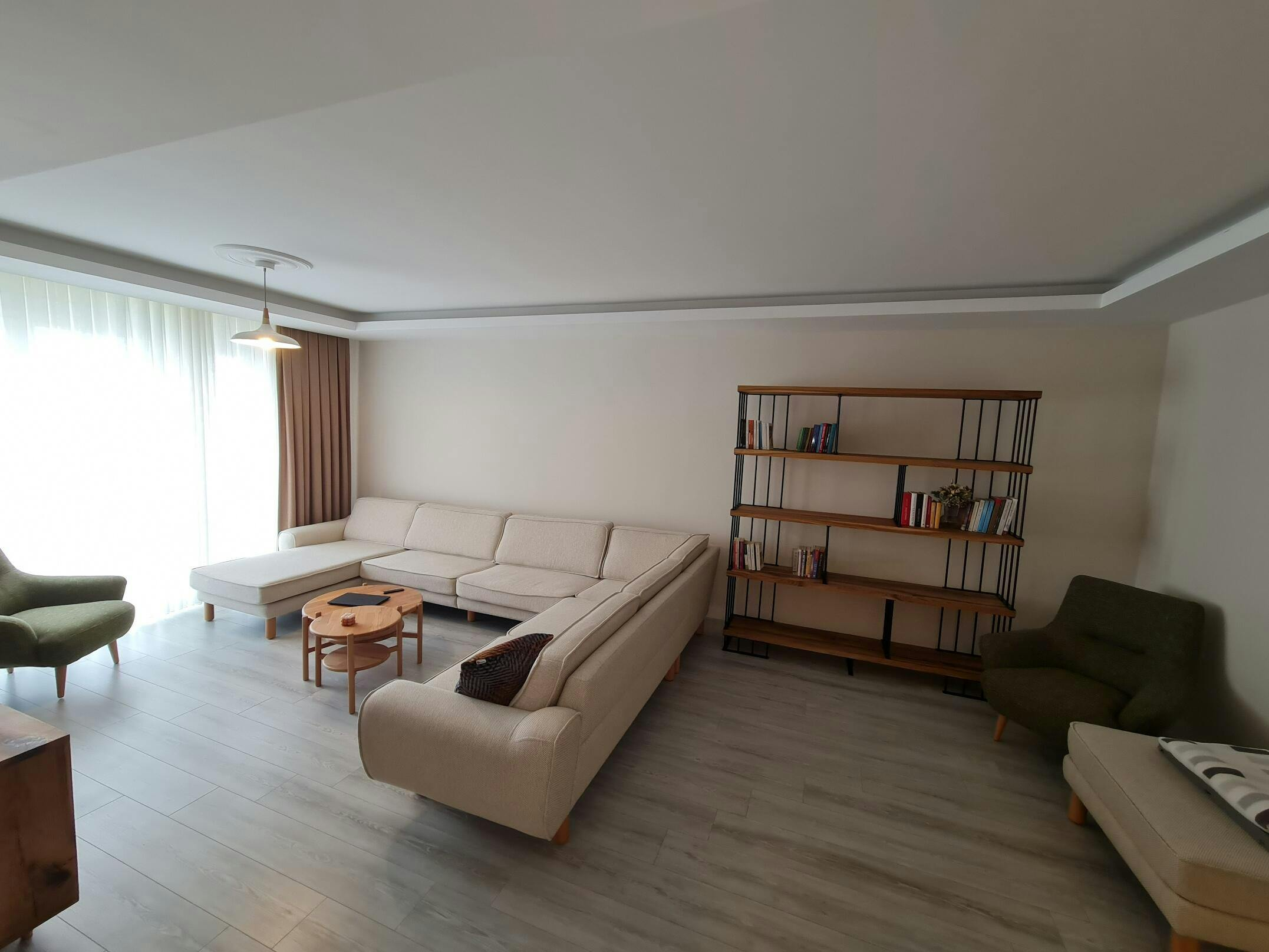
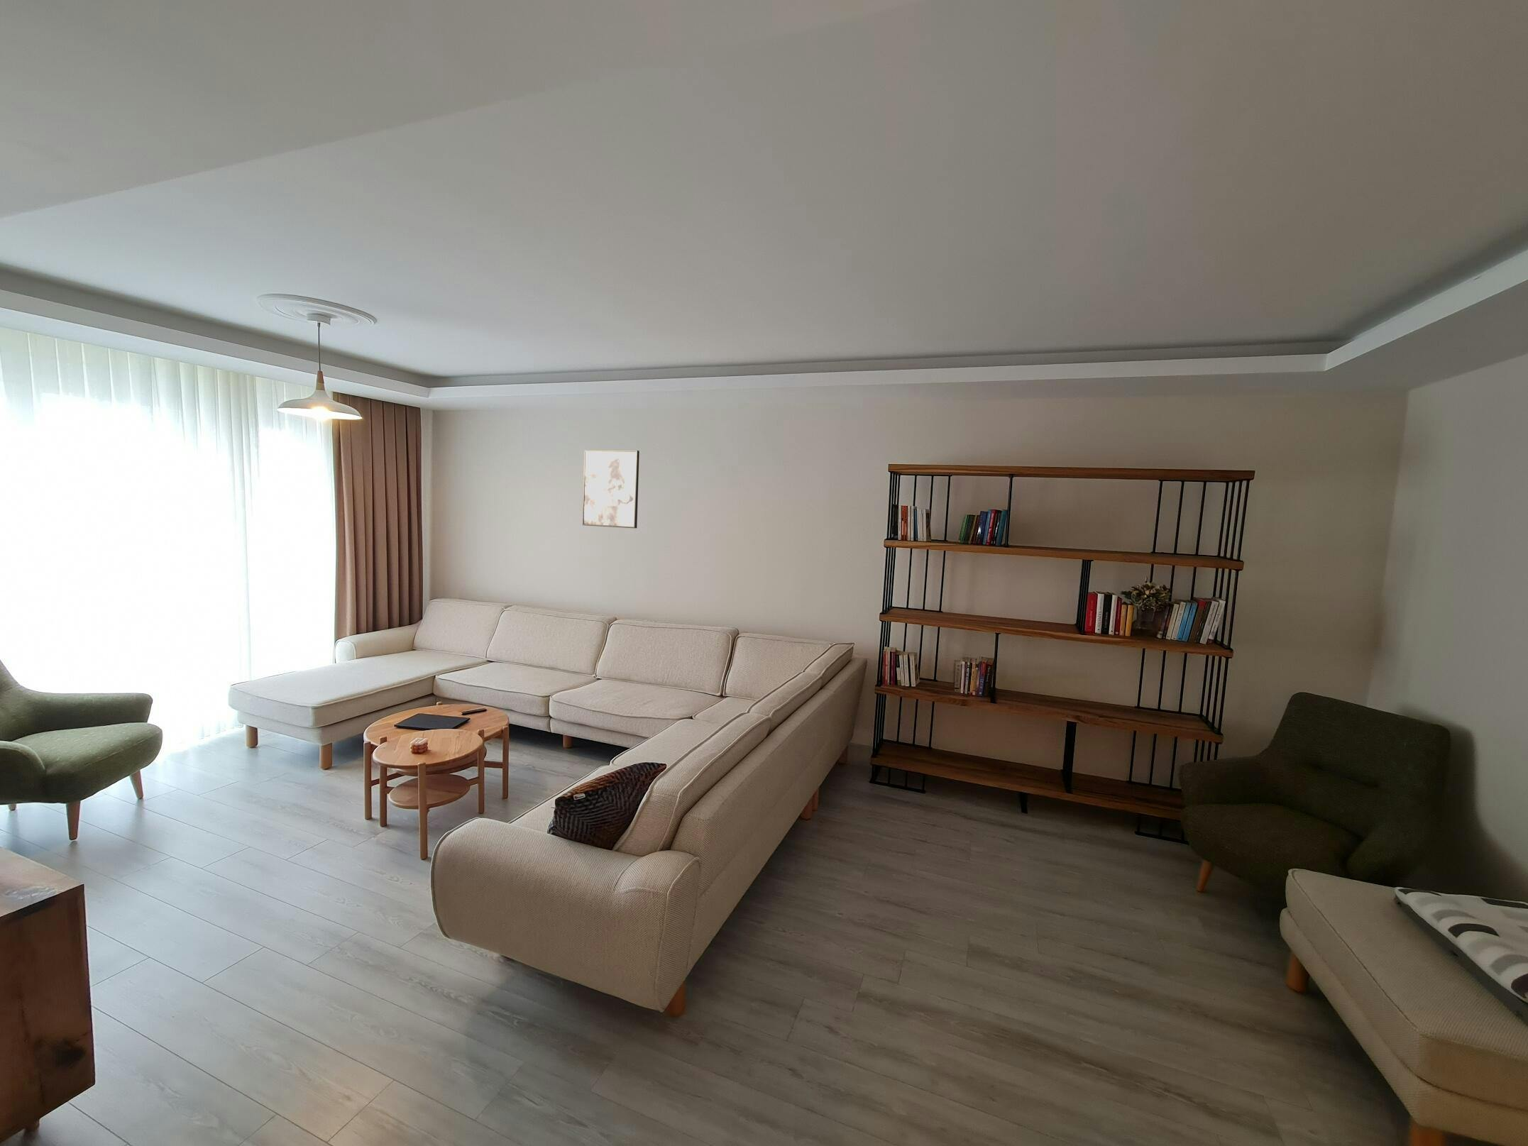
+ wall art (610, 489)
